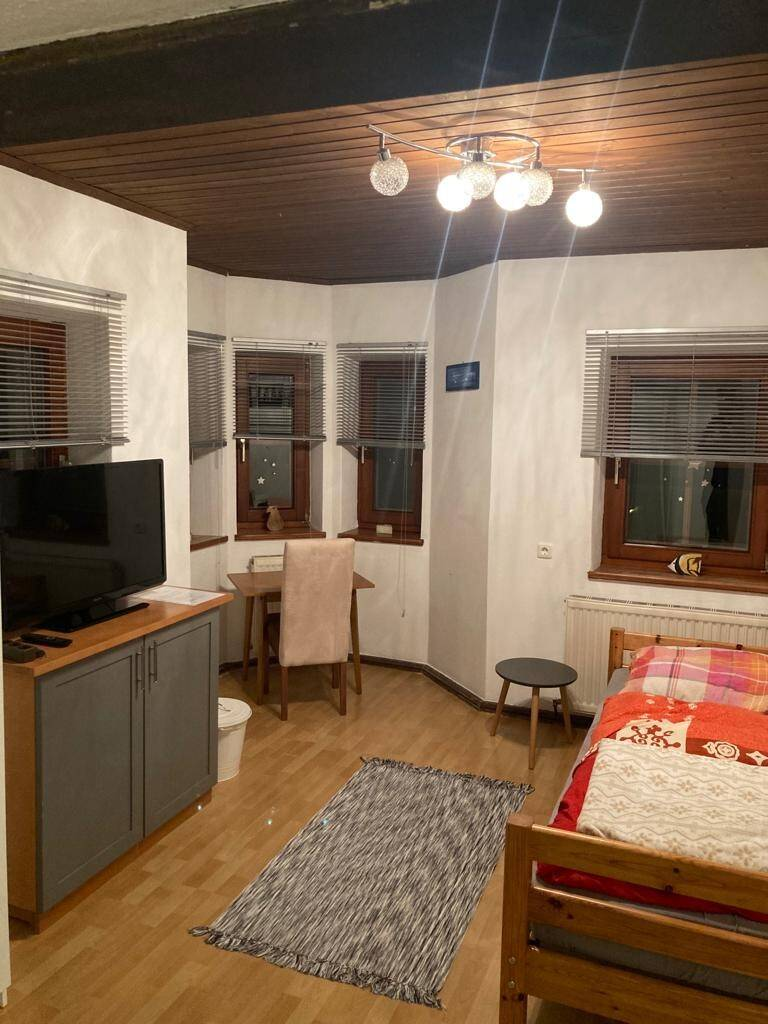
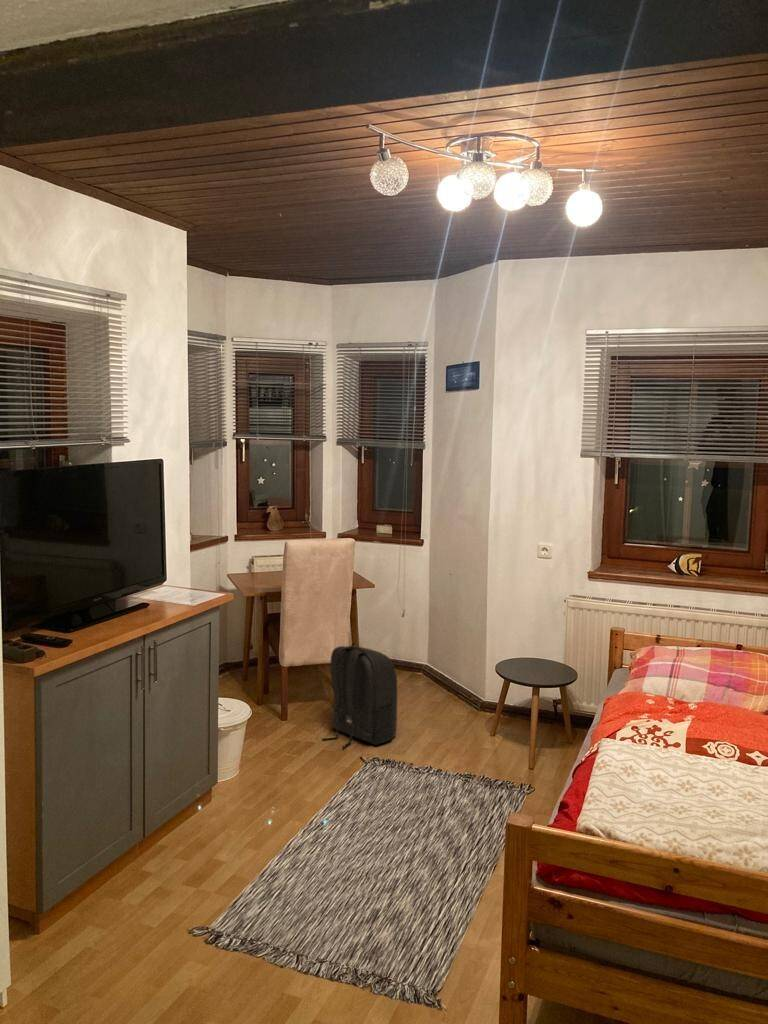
+ backpack (358, 689)
